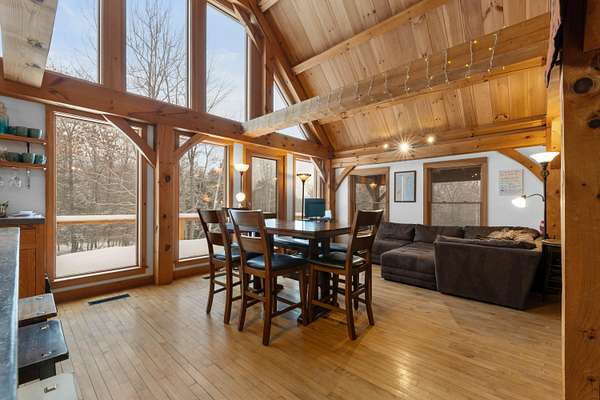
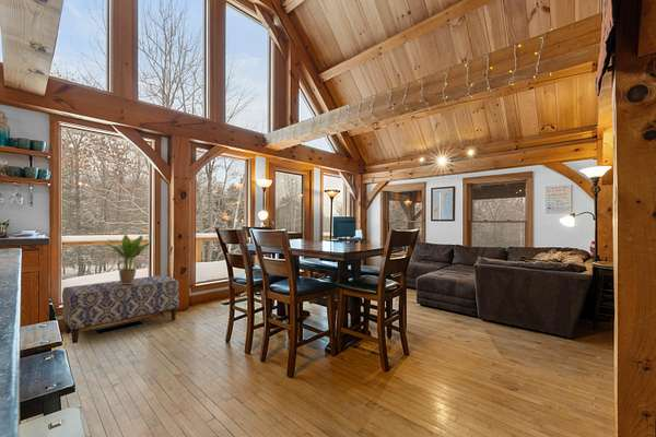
+ bench (124, 304)
+ potted plant (129, 256)
